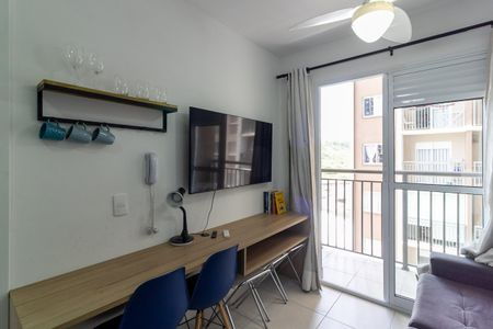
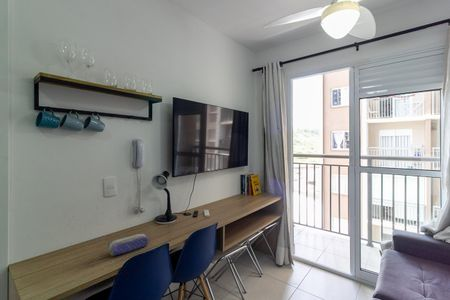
+ pencil case (128, 243)
